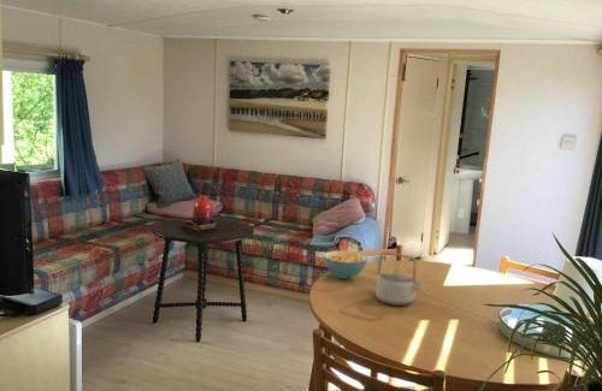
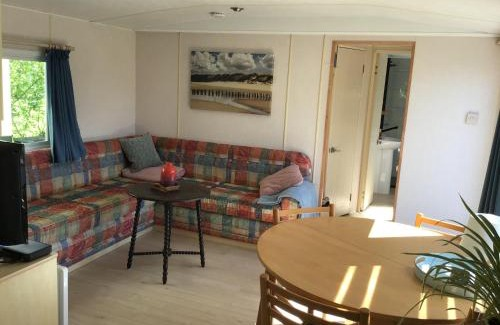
- teapot (400, 277)
- cereal bowl (344, 266)
